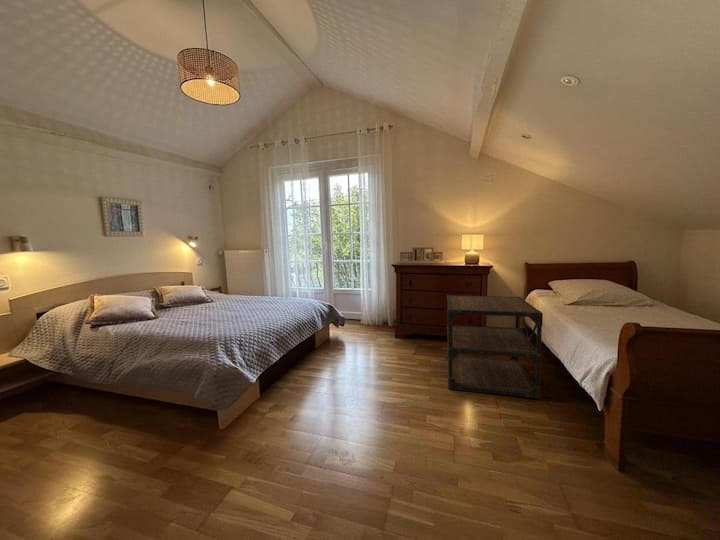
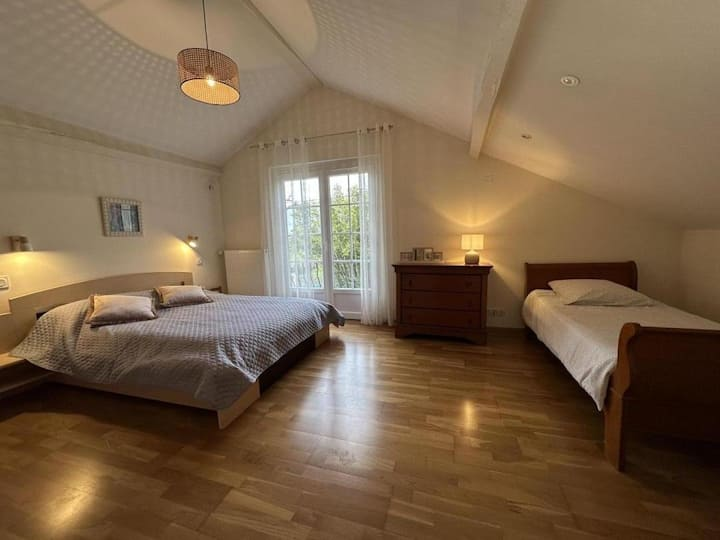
- side table (486, 339)
